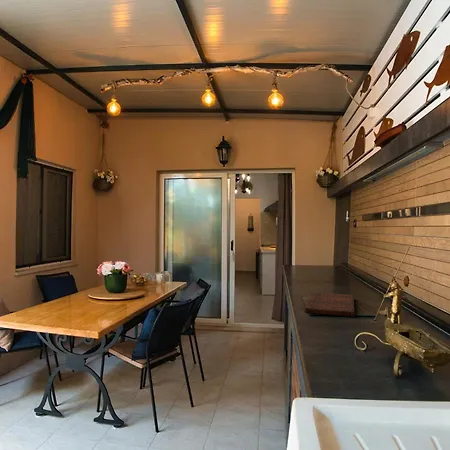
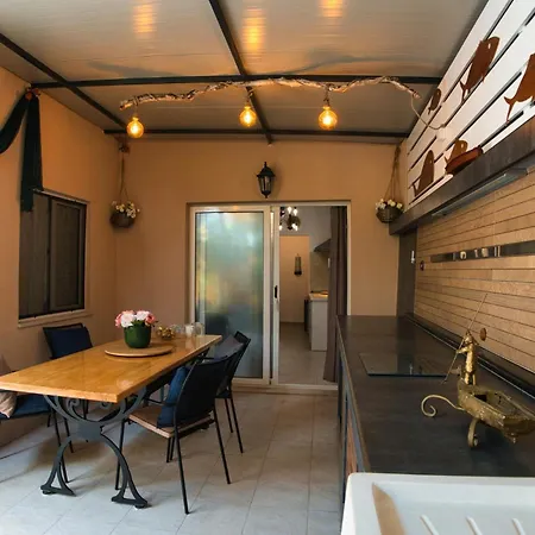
- cutting board (330, 302)
